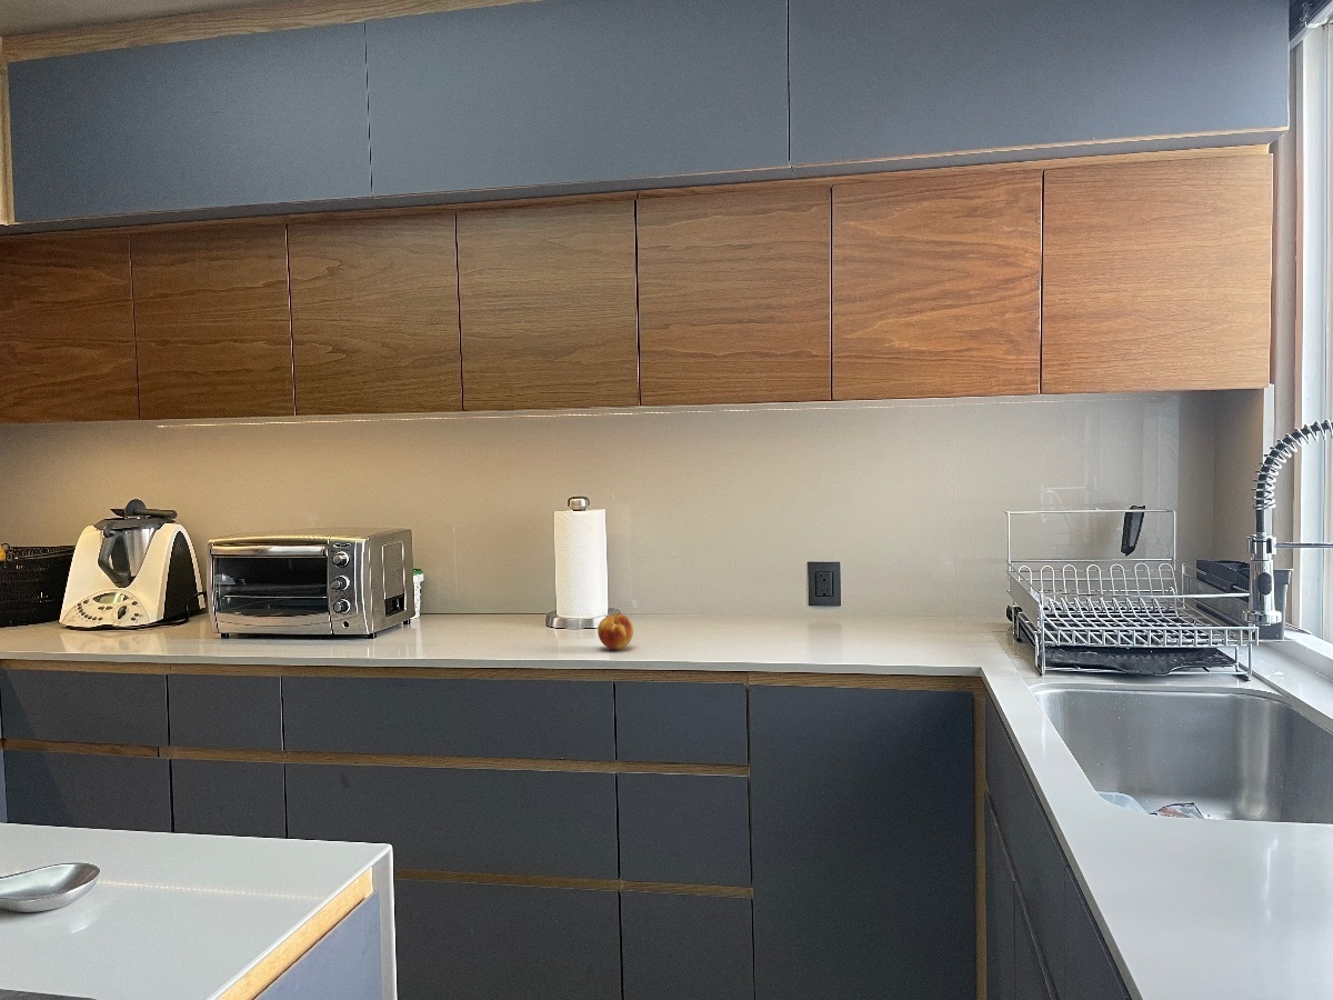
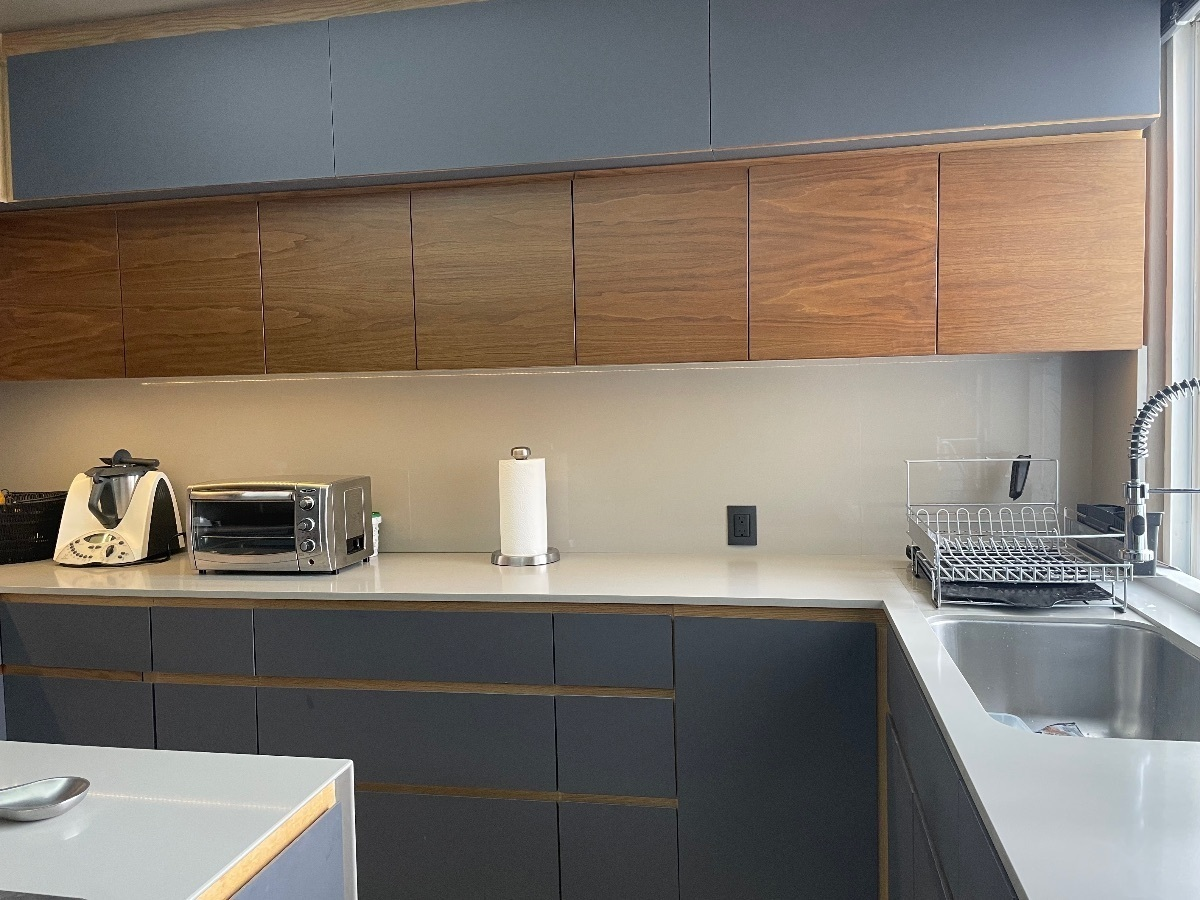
- fruit (615, 631)
